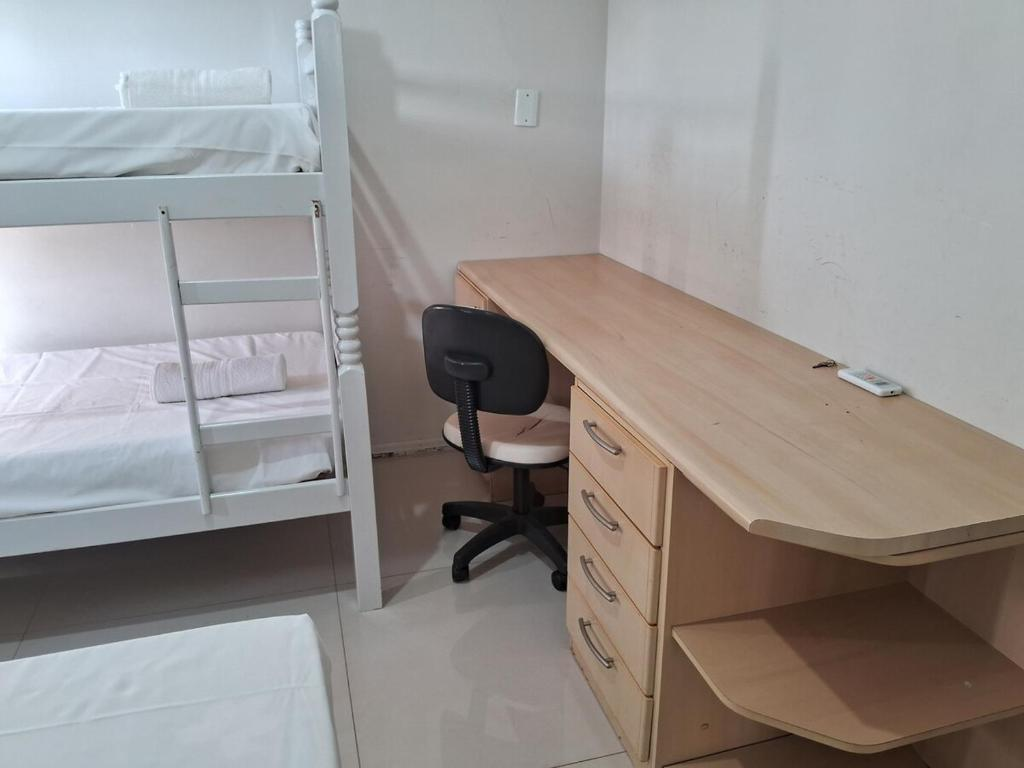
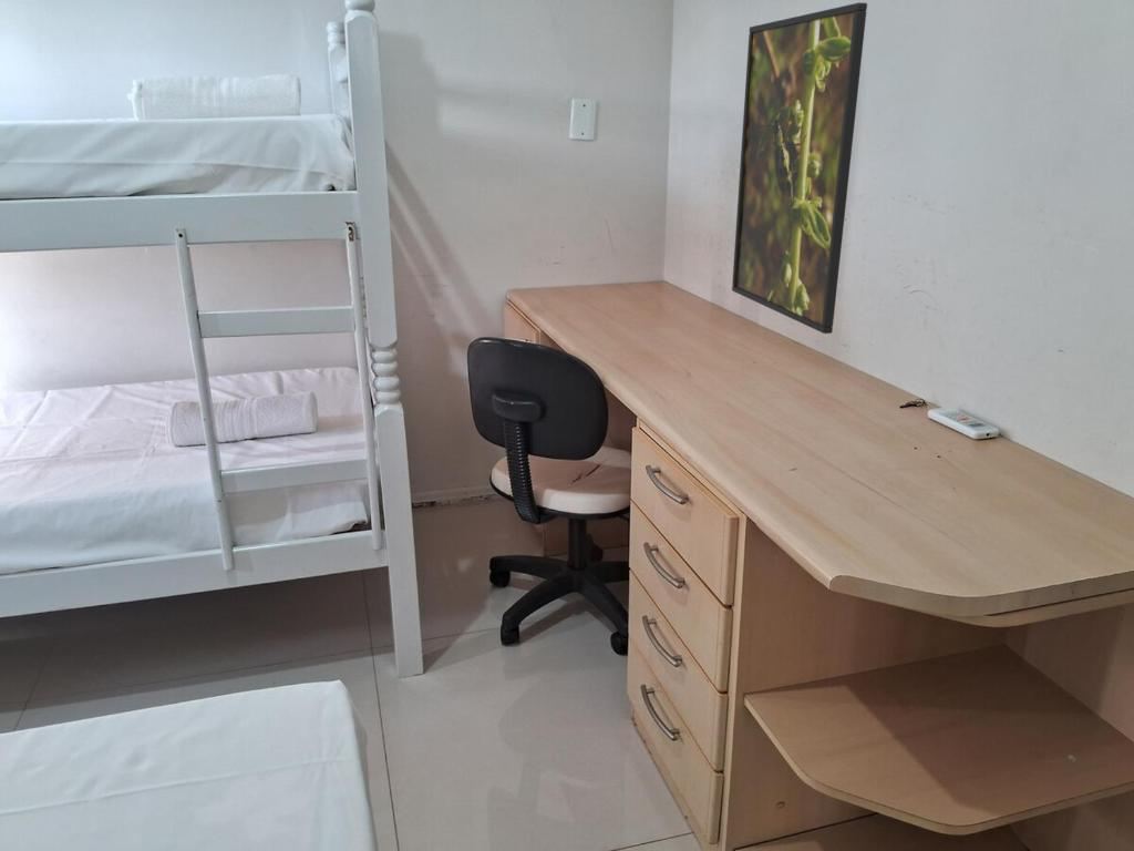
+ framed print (787, 171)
